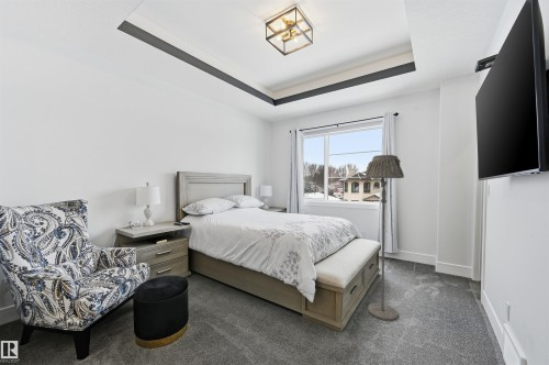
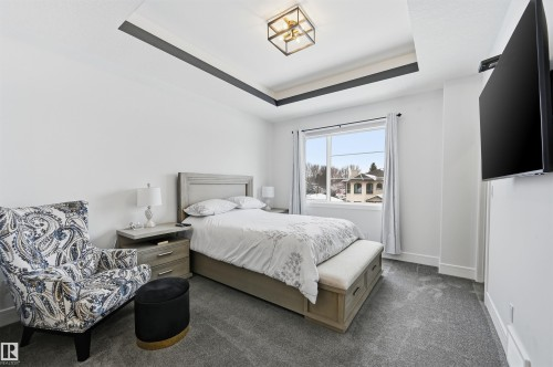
- floor lamp (383, 233)
